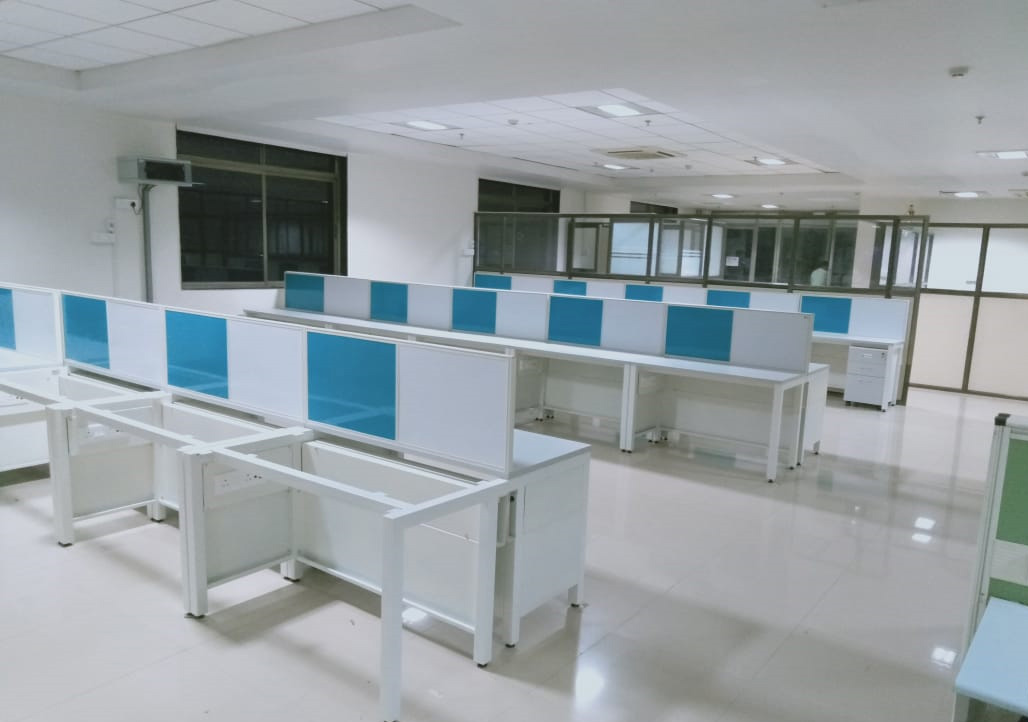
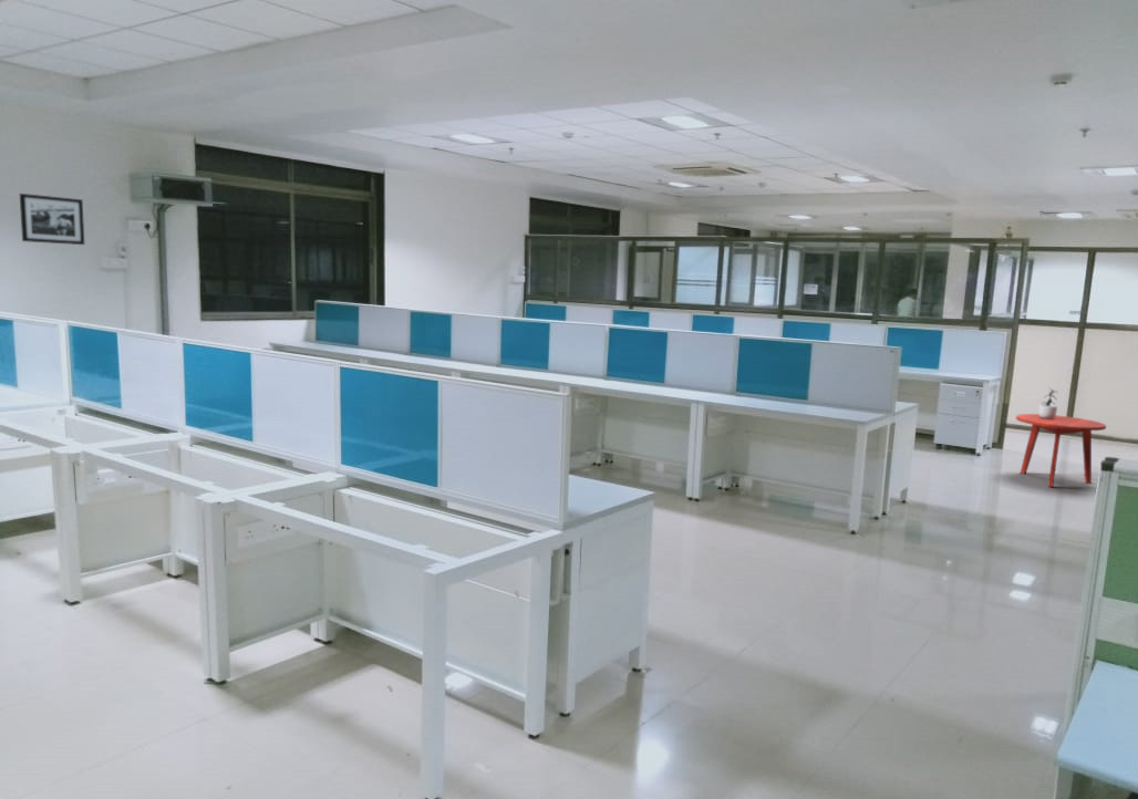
+ picture frame (52, 219)
+ potted plant (1048, 402)
+ side table (1056, 450)
